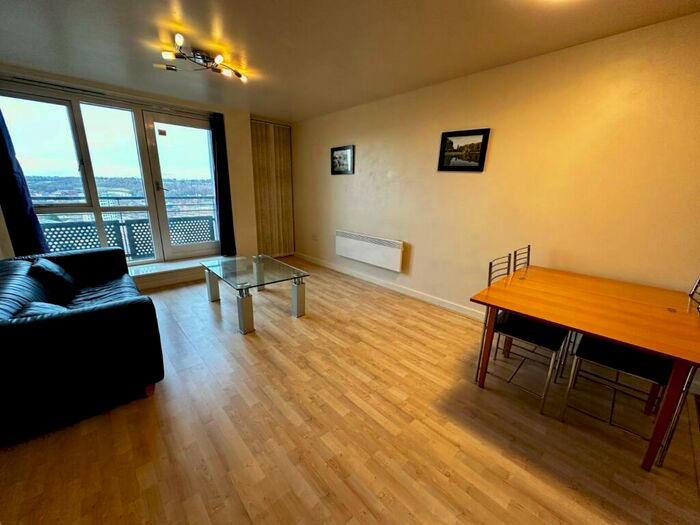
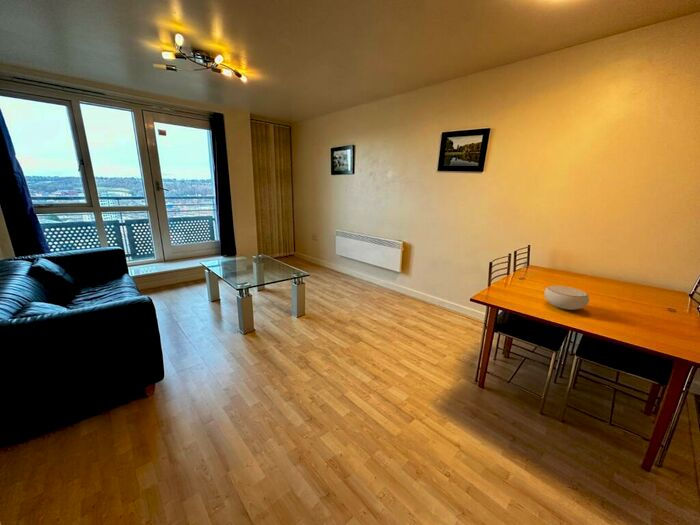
+ bowl (565, 299)
